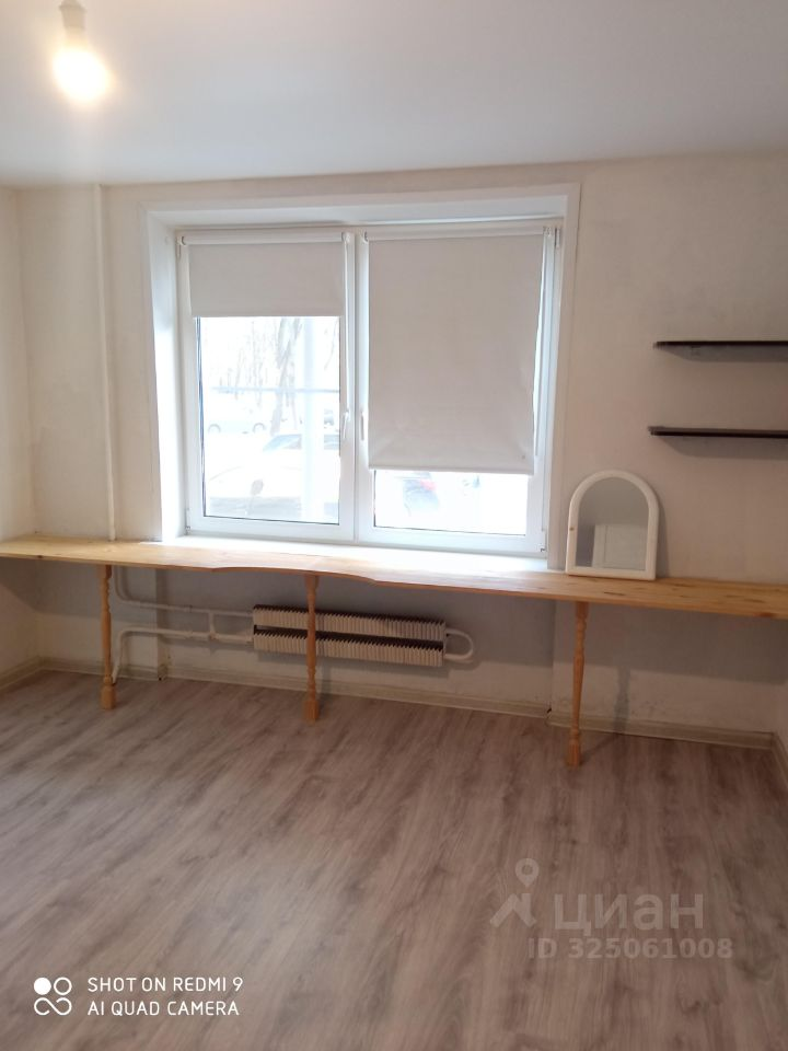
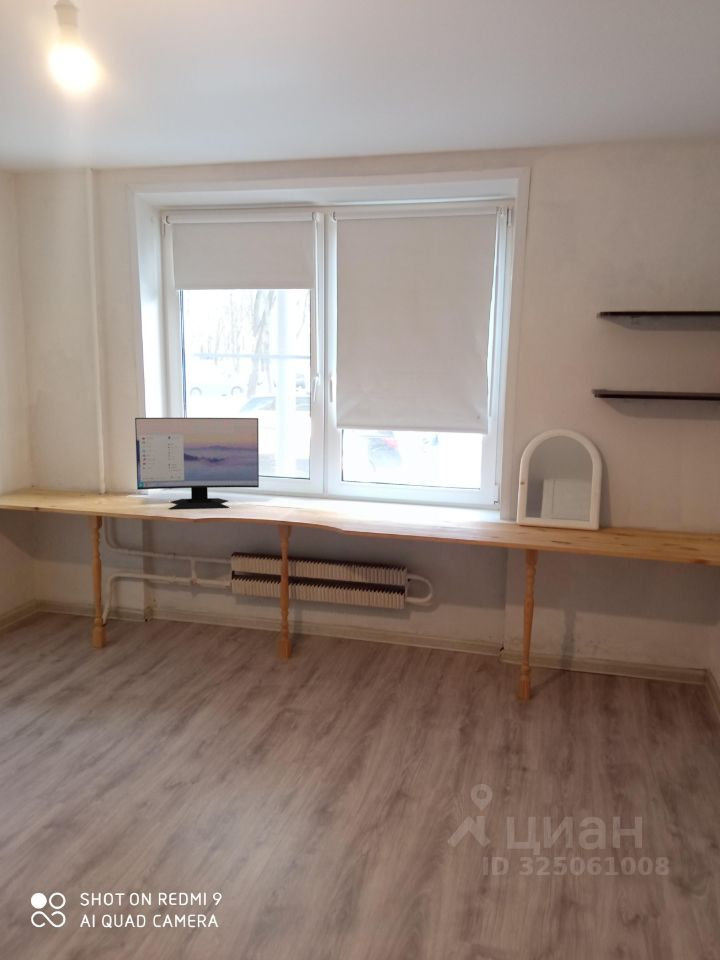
+ computer monitor (198, 461)
